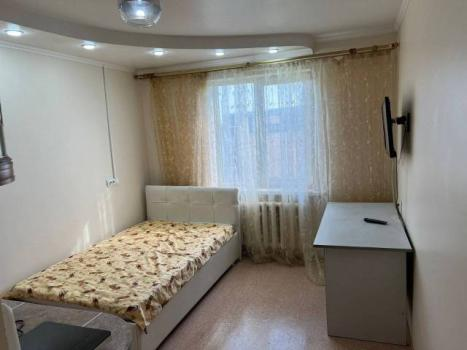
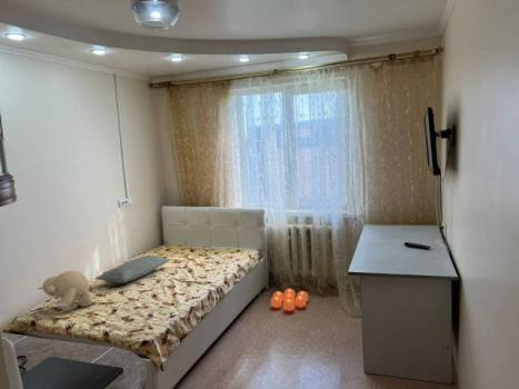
+ pillow (134, 268)
+ ball (289, 299)
+ teddy bear (64, 289)
